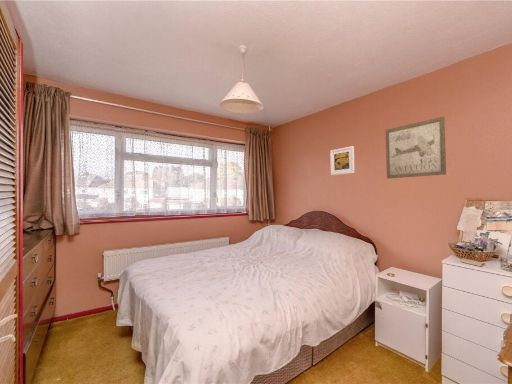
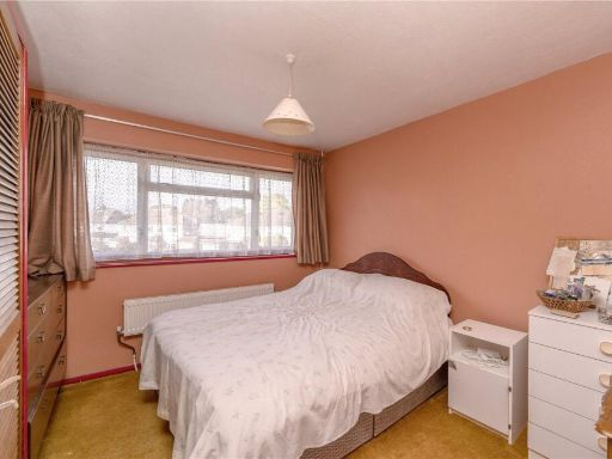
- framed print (341, 161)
- wall art (413, 150)
